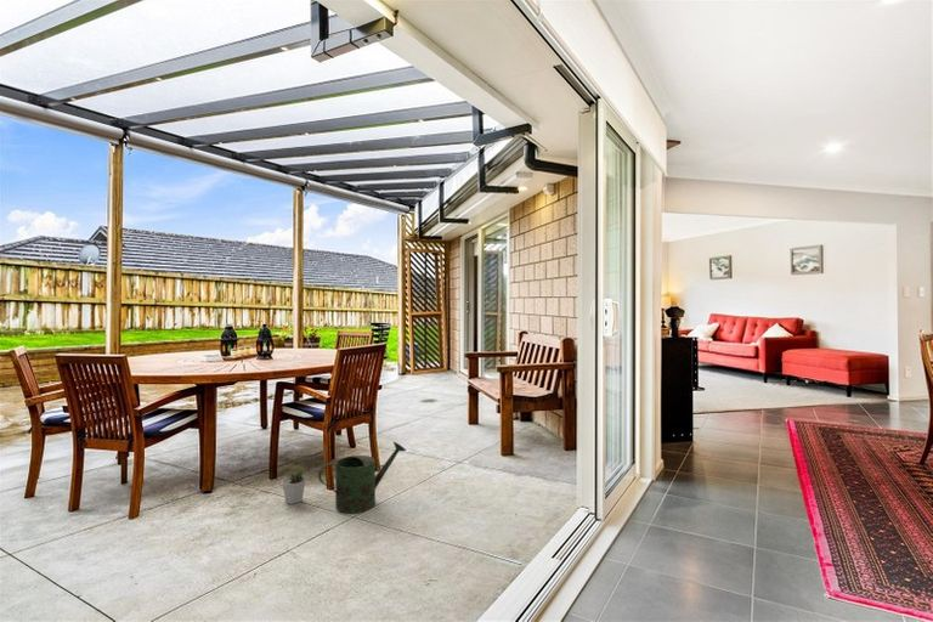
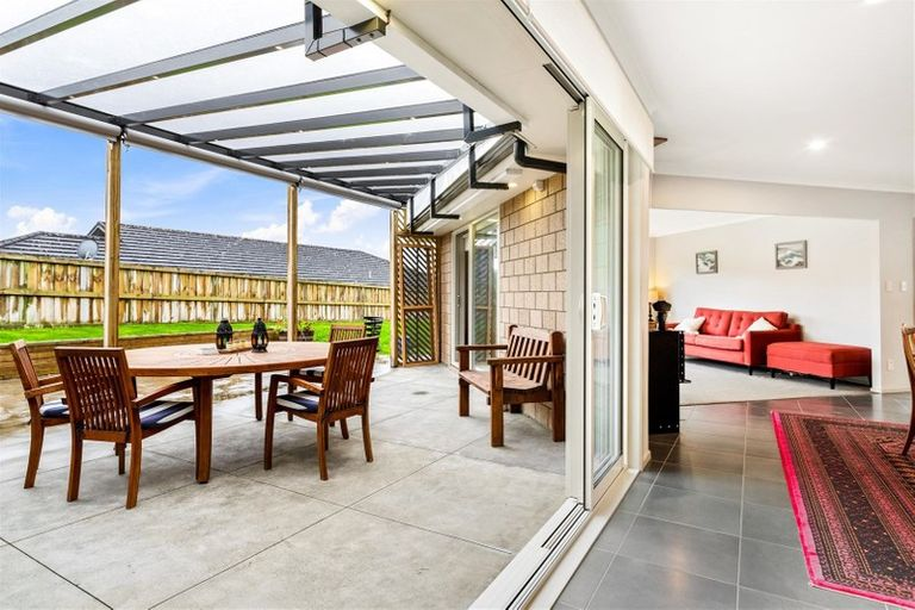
- watering can (364, 475)
- potted plant (294, 482)
